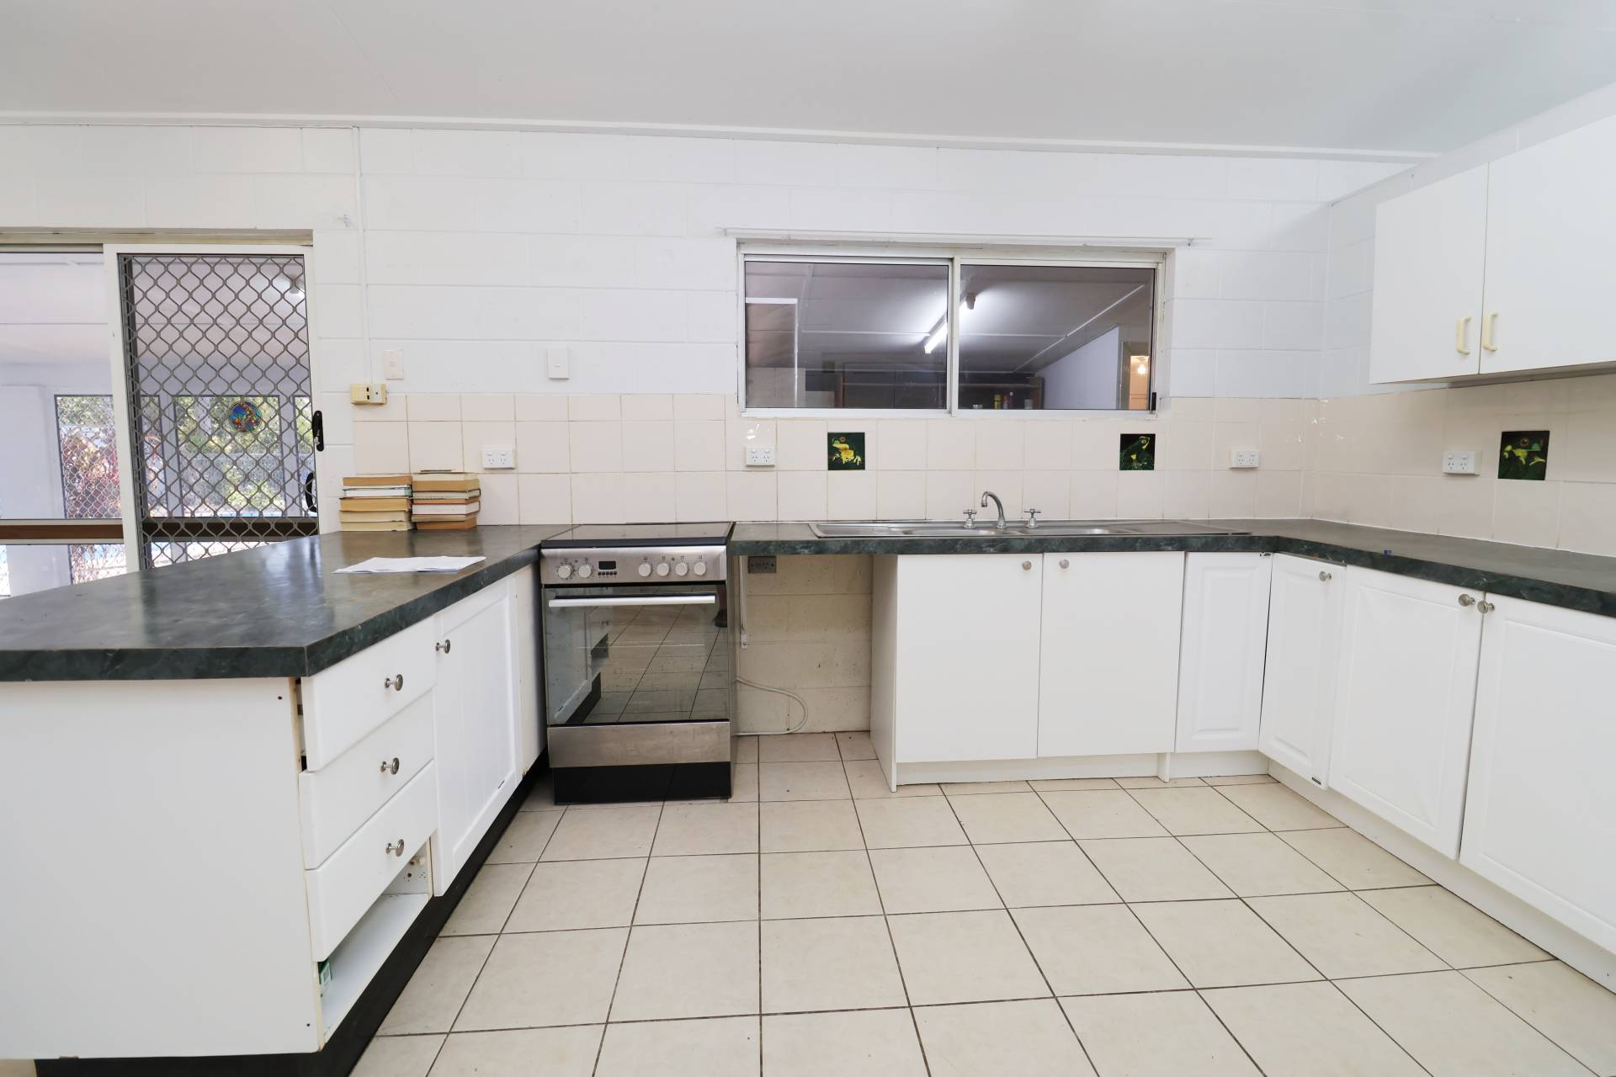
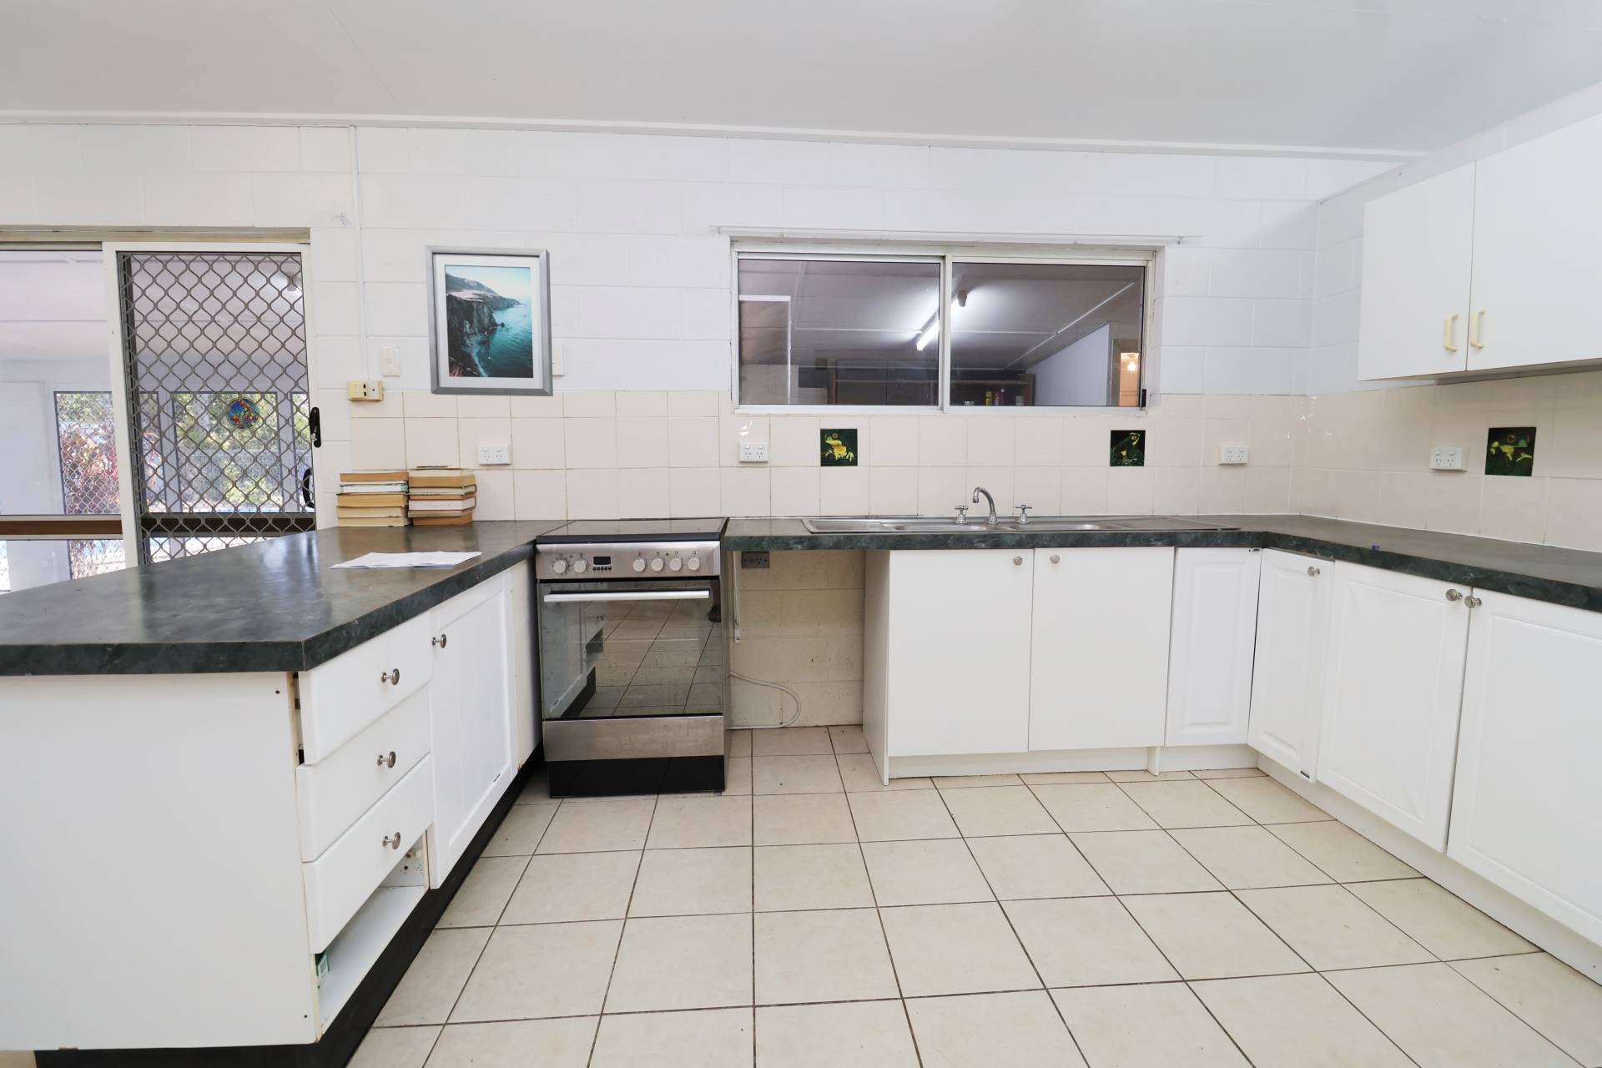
+ wall art (490, 322)
